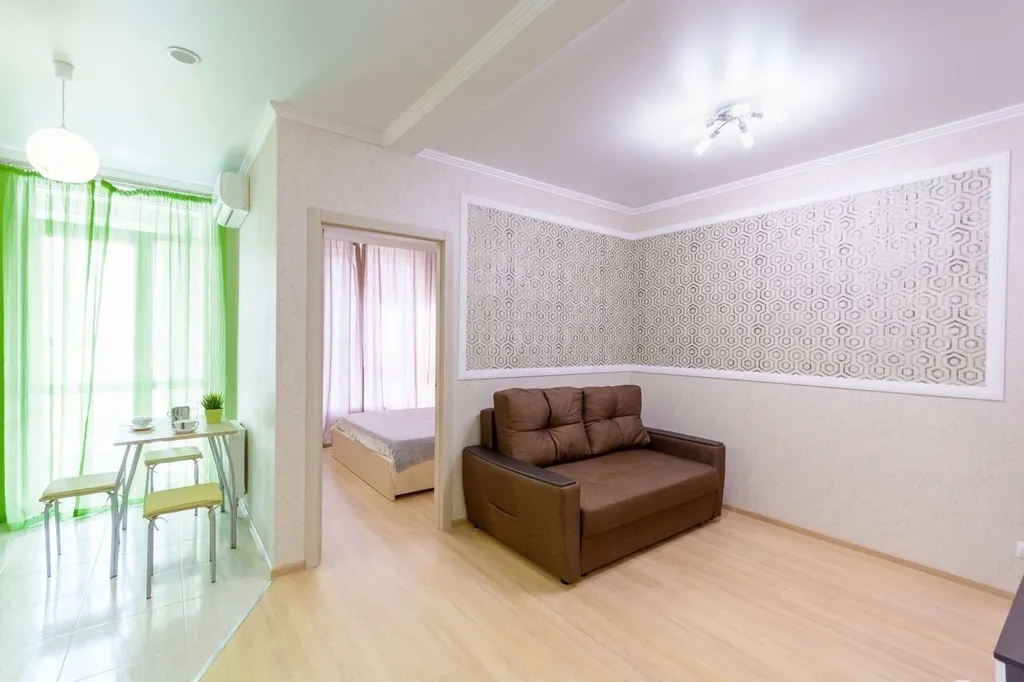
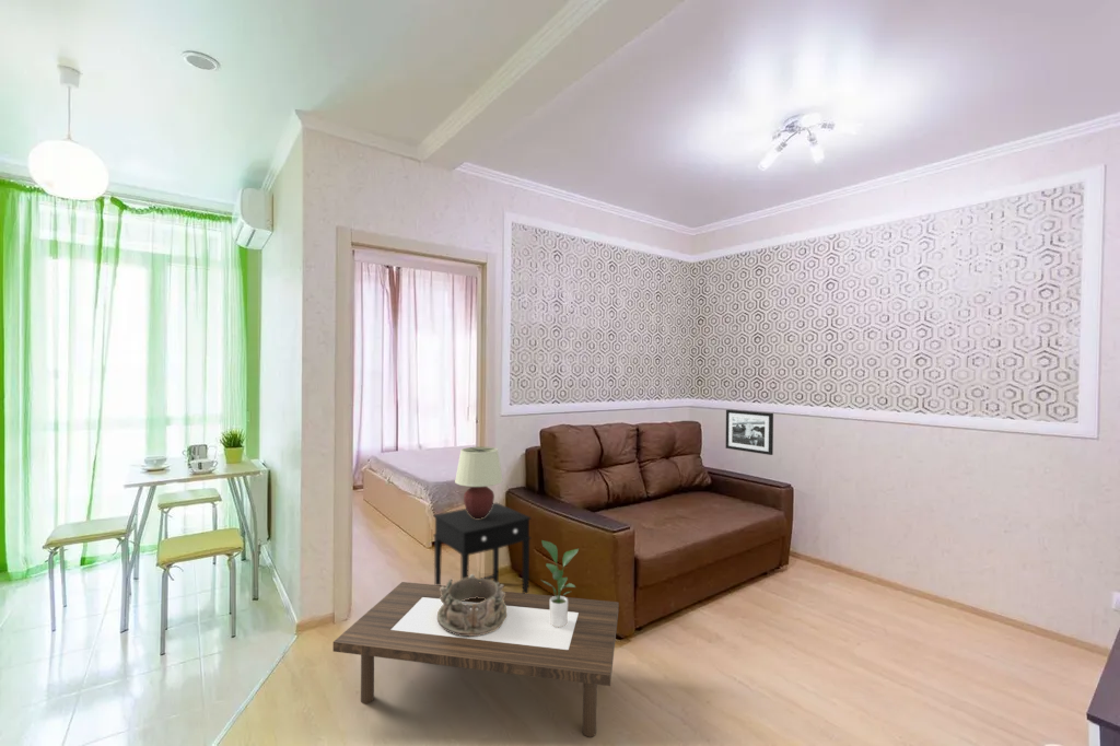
+ coffee table (487, 654)
+ side table (478, 552)
+ picture frame (748, 431)
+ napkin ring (472, 597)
+ table lamp (479, 482)
+ potted plant (559, 582)
